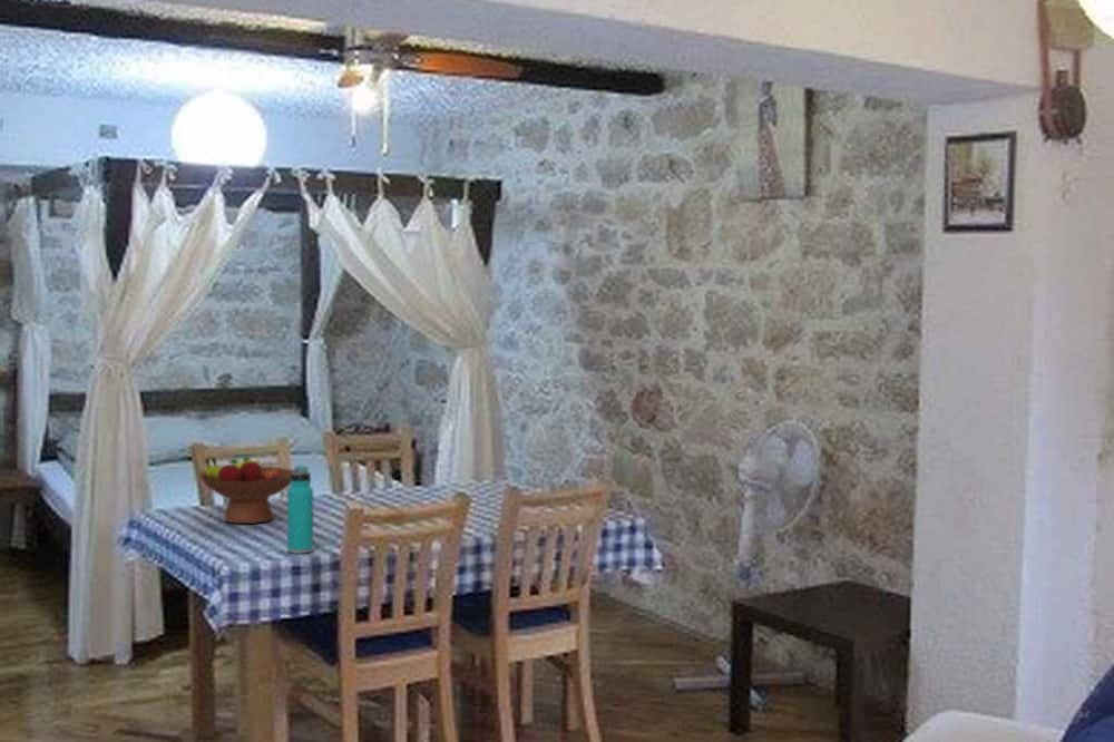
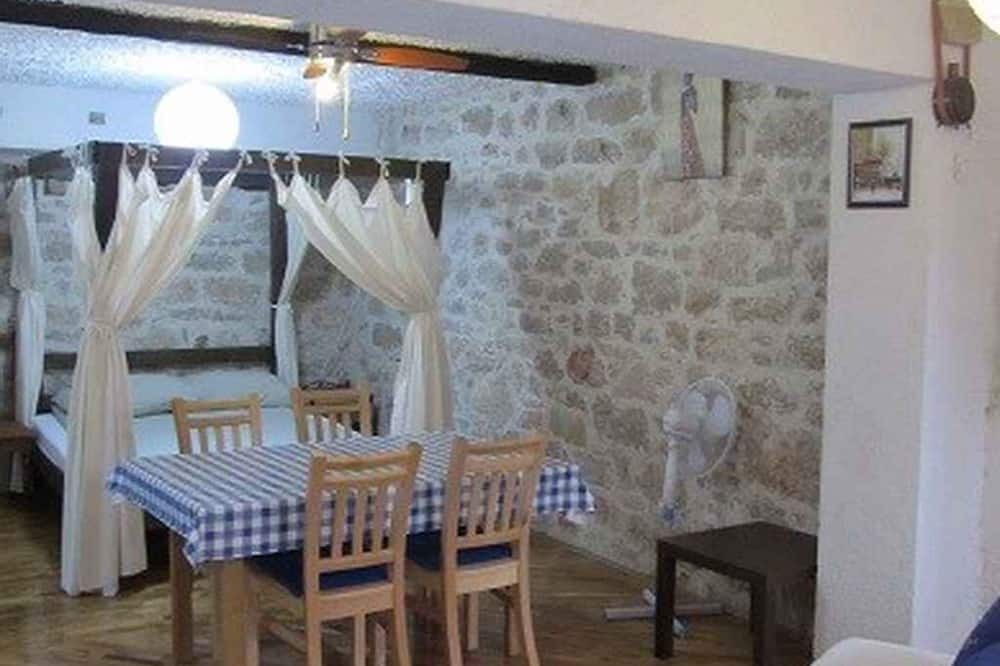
- fruit bowl (248, 487)
- water bottle (300, 508)
